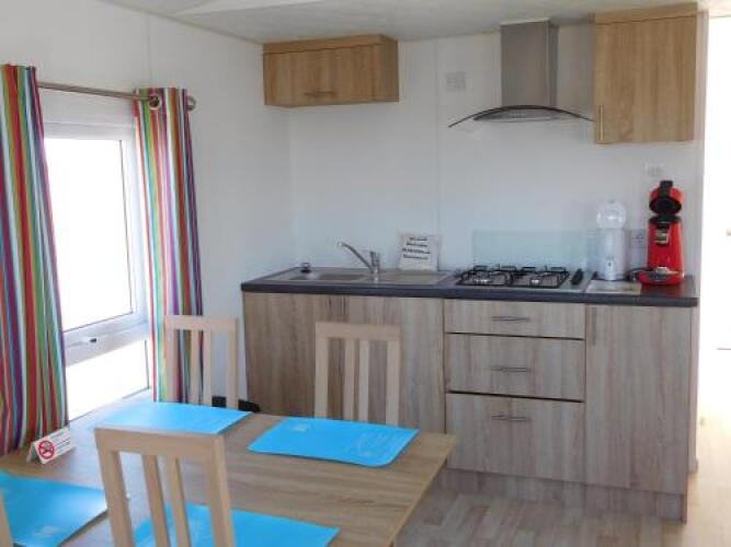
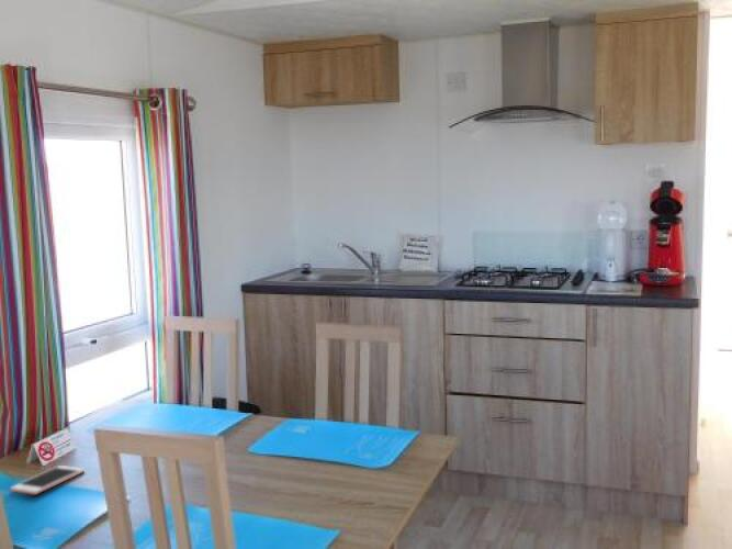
+ cell phone (48, 479)
